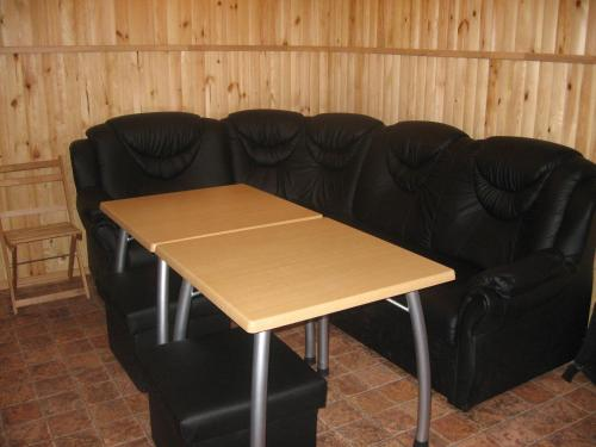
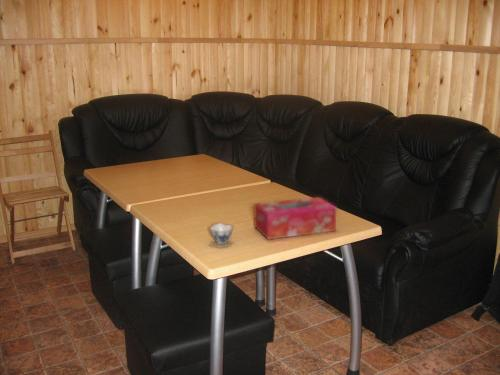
+ chinaware (220, 234)
+ tissue box (294, 217)
